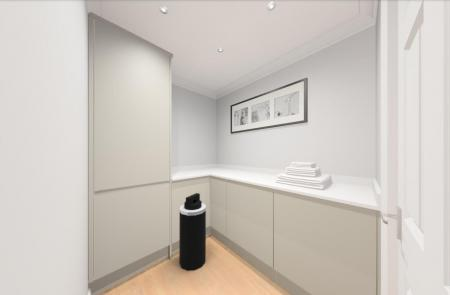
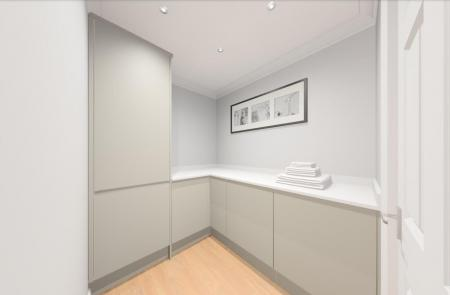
- trash can (193, 228)
